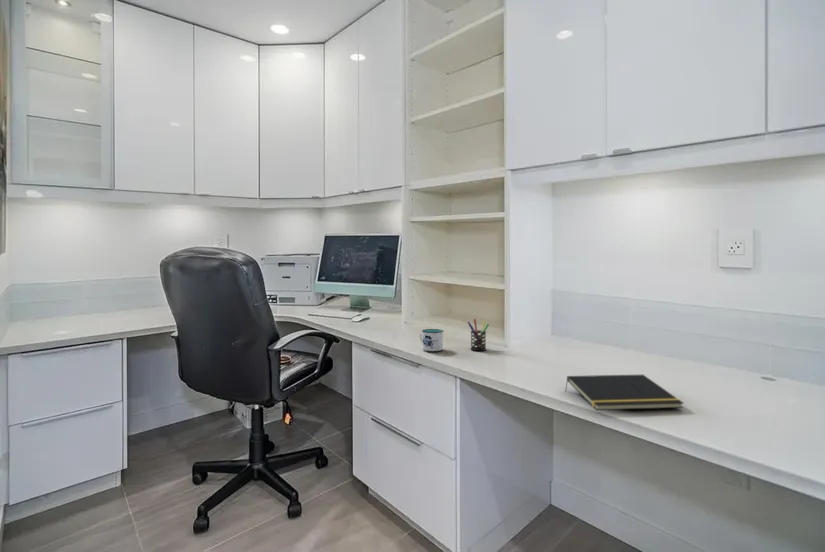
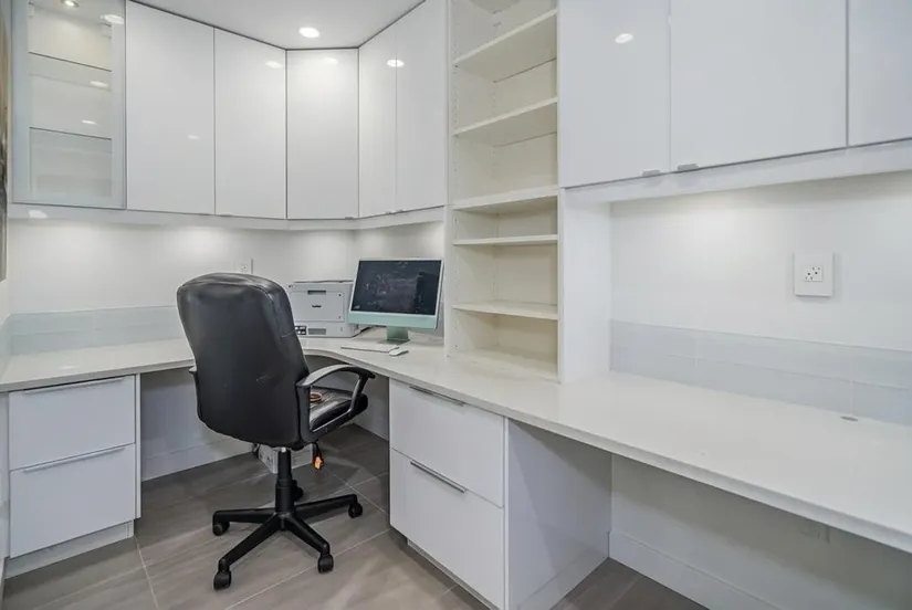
- notepad (621, 390)
- mug (430, 339)
- pen holder (480, 334)
